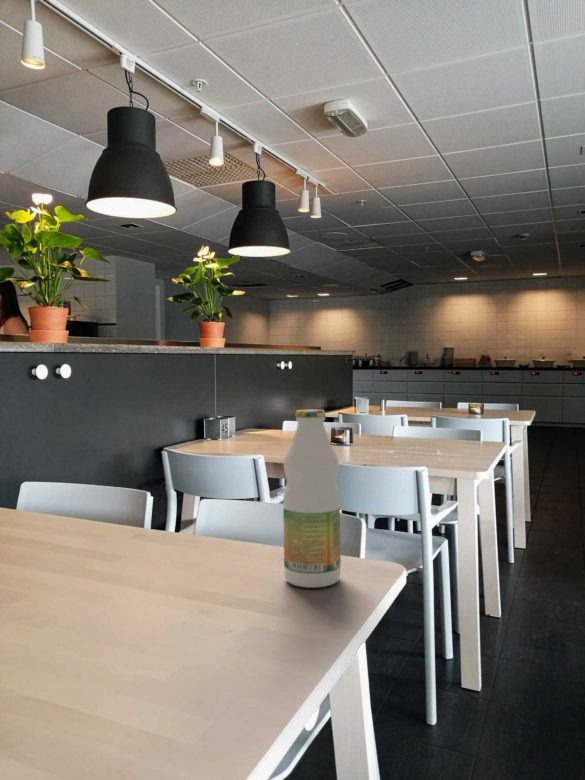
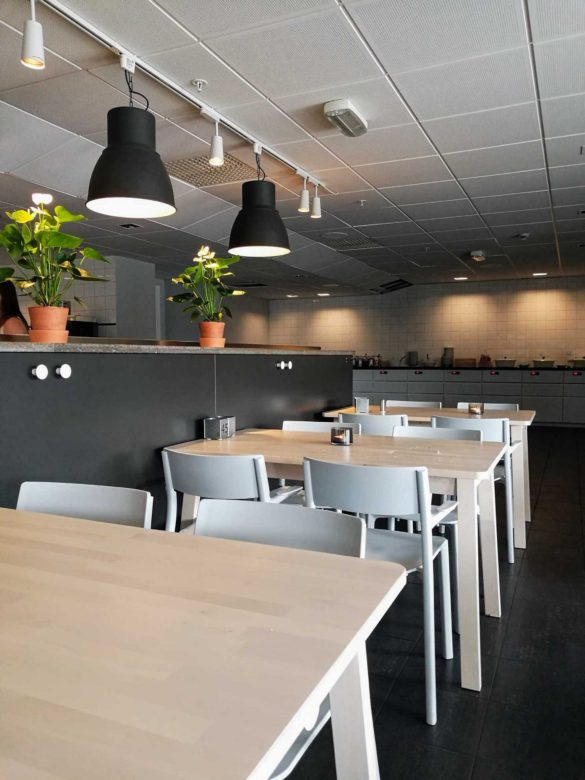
- bottle (311, 494)
